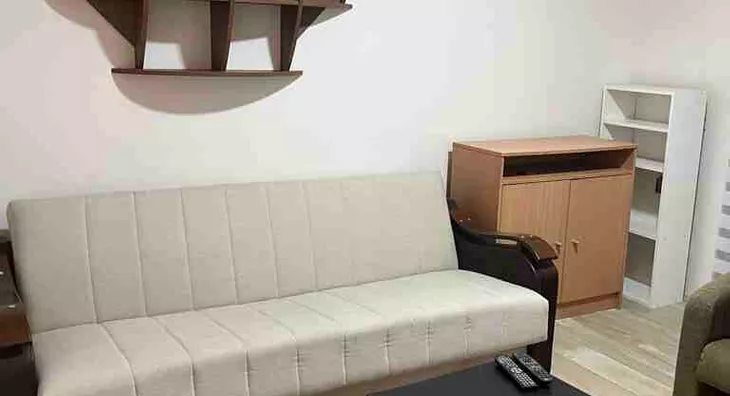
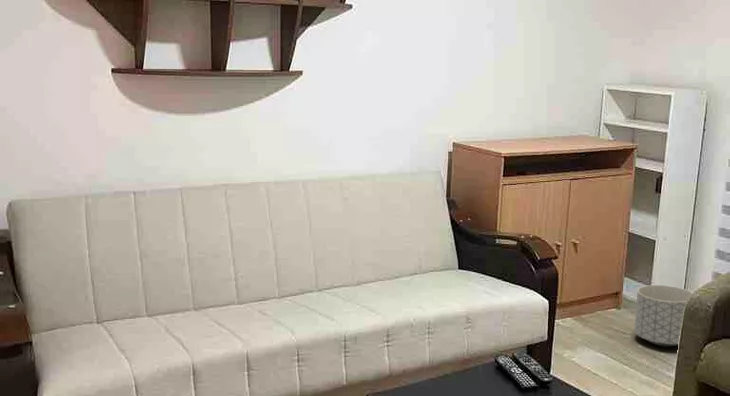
+ planter (664, 317)
